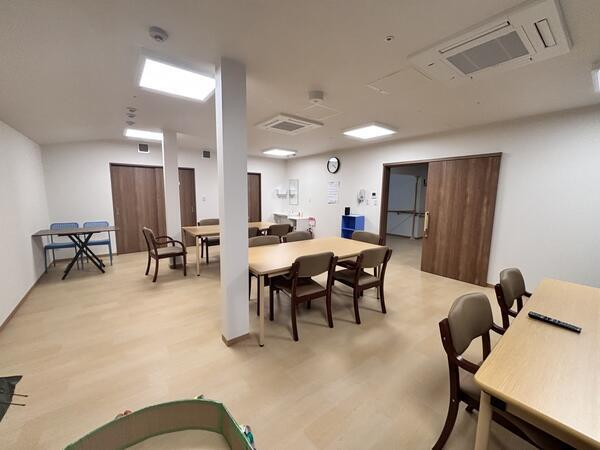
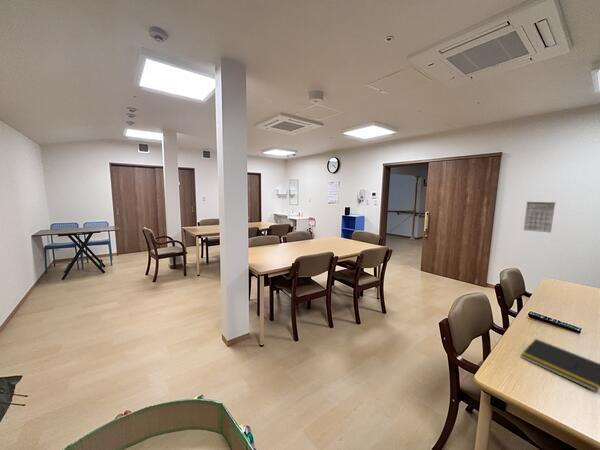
+ calendar (539, 213)
+ notepad (562, 361)
